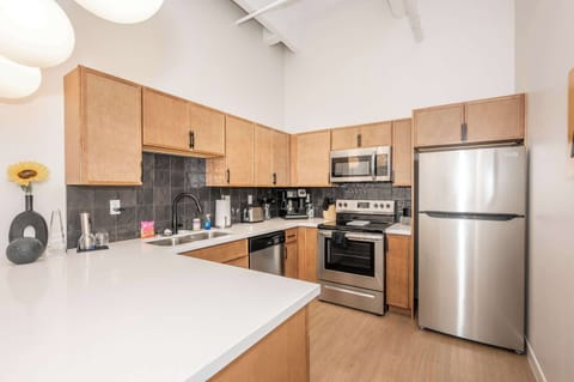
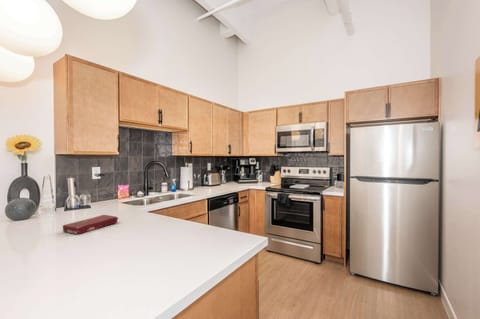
+ book (92, 223)
